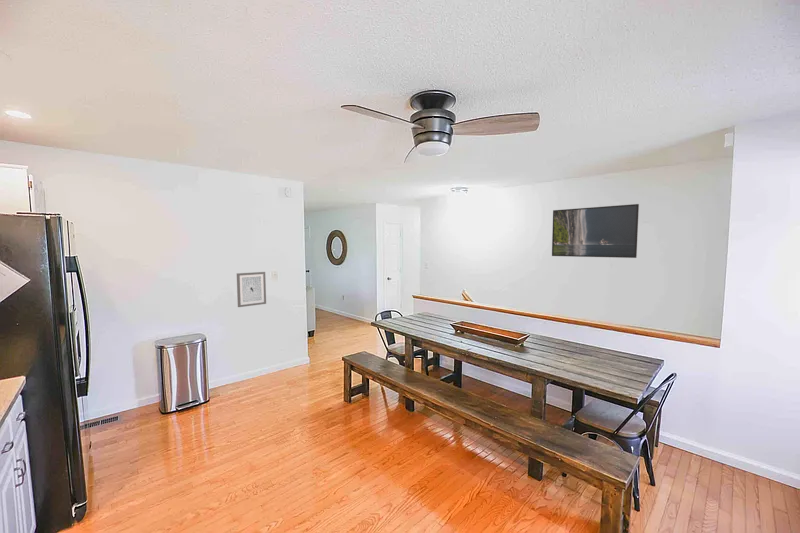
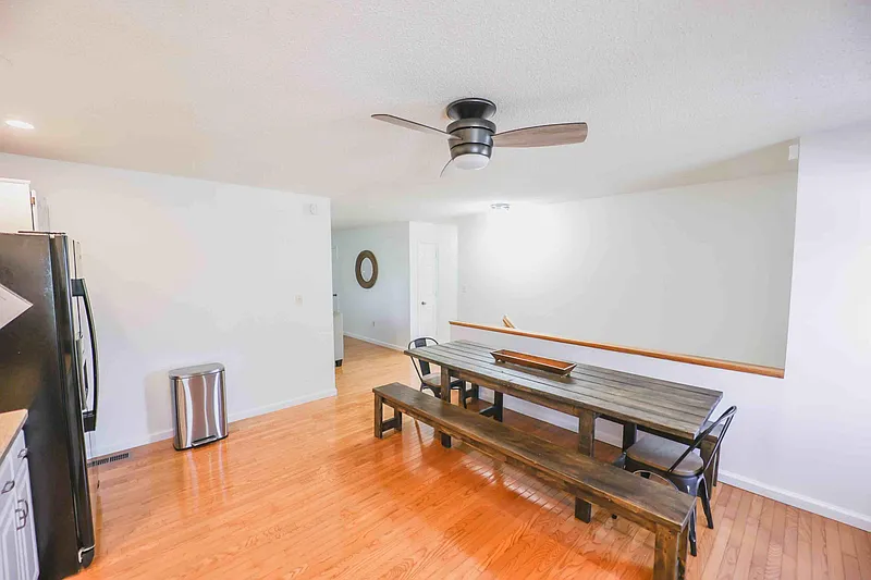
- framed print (591, 232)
- wall art (251, 289)
